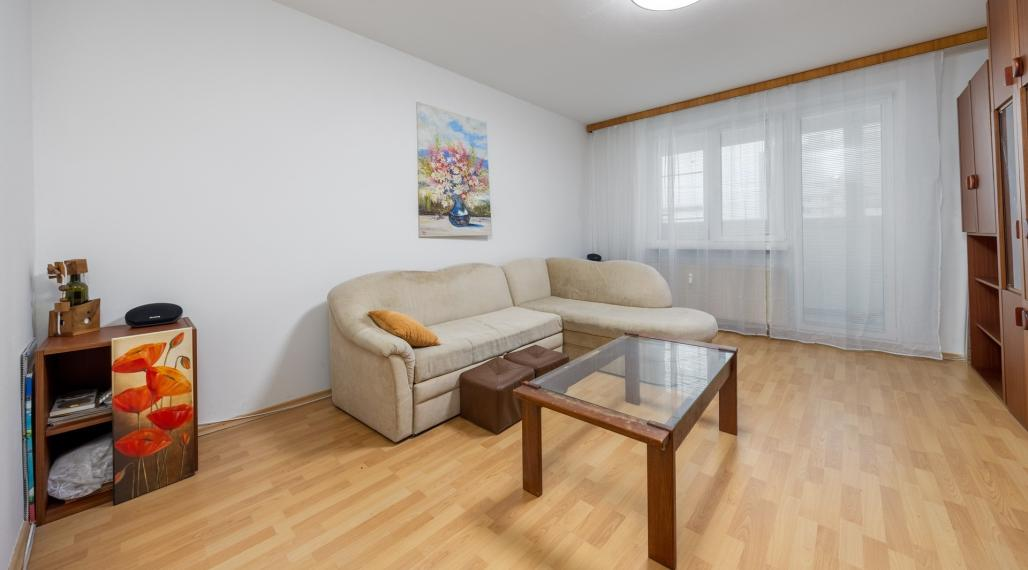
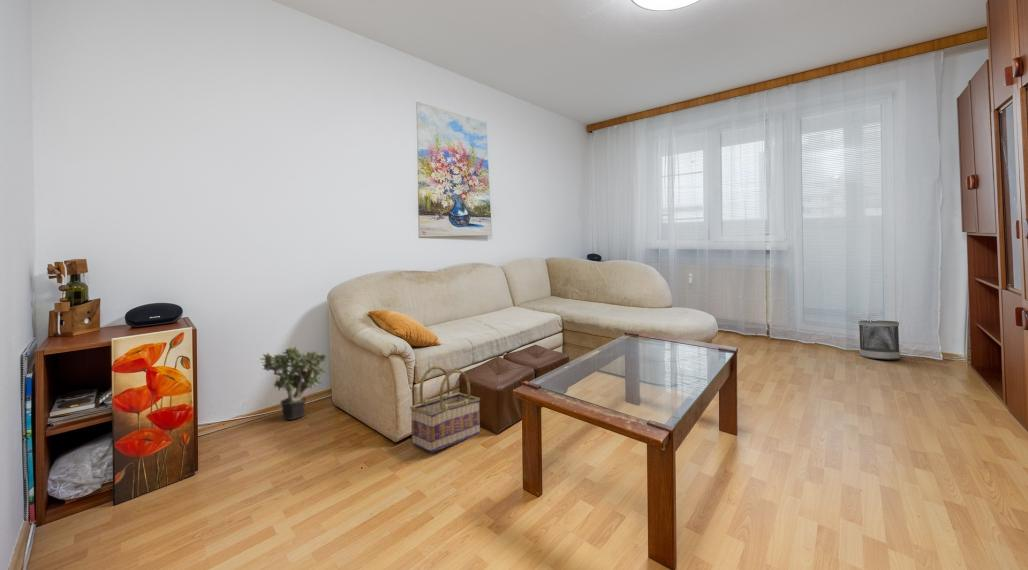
+ wastebasket (878, 339)
+ basket (446, 403)
+ potted plant (296, 381)
